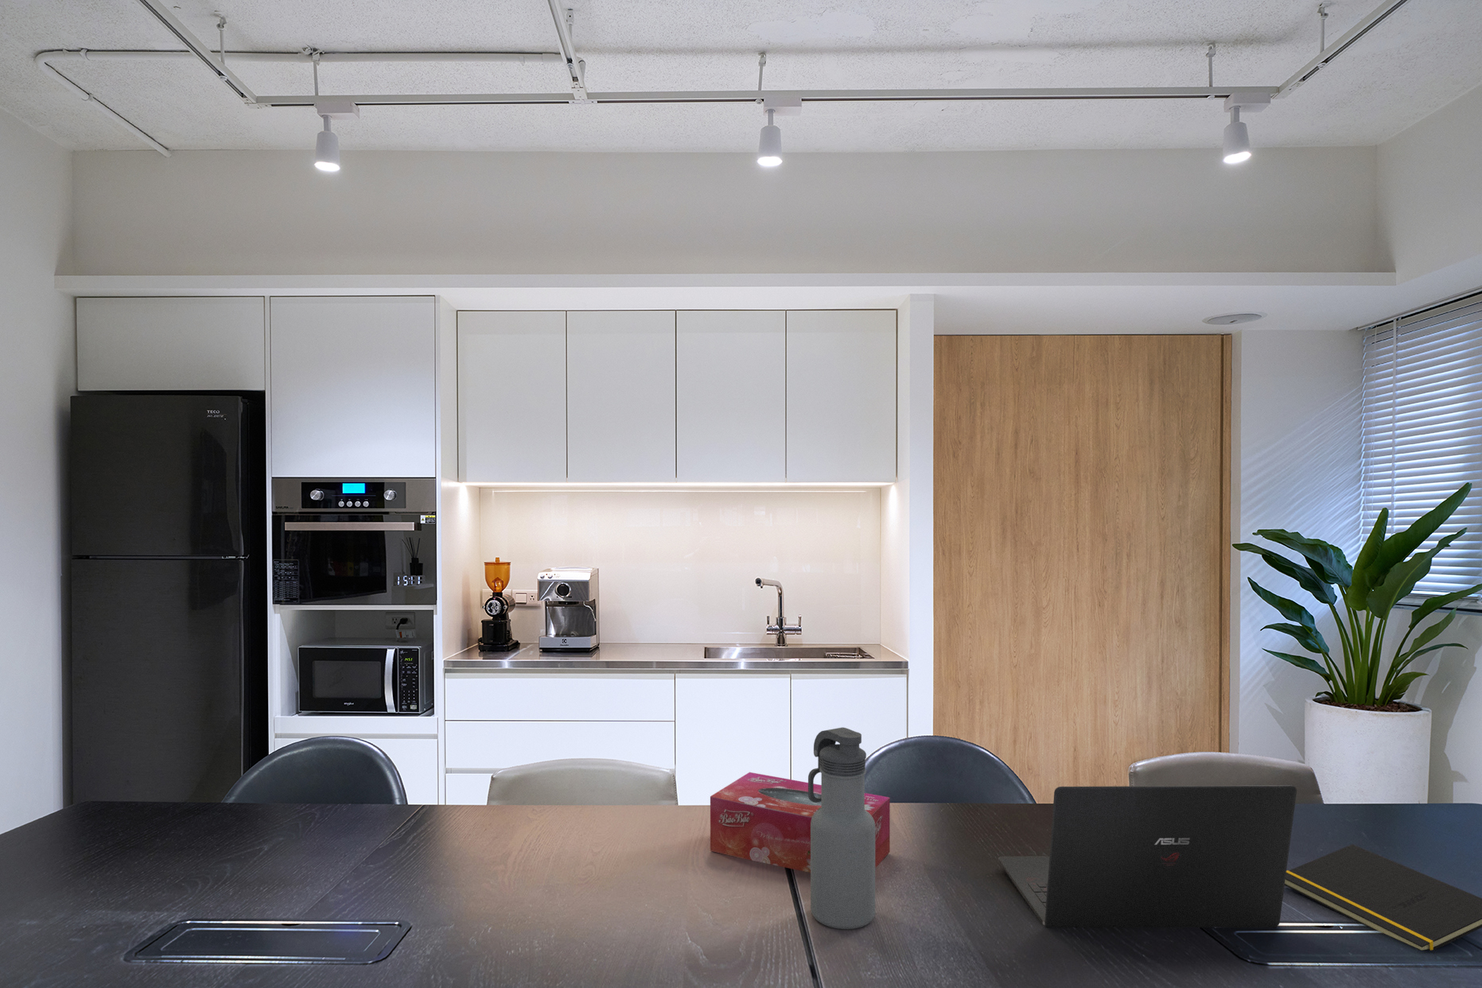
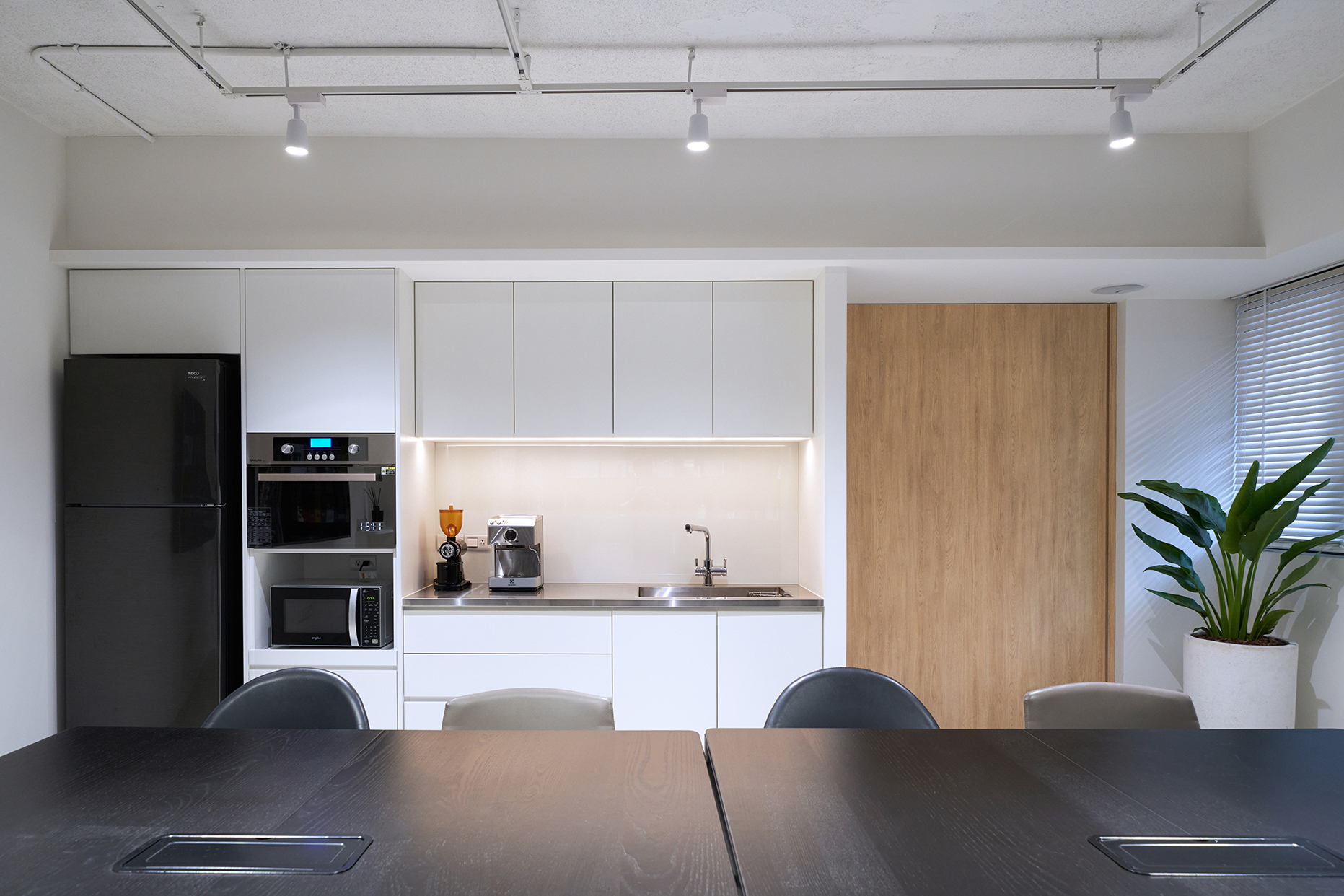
- notepad (1384, 894)
- tissue box (799, 824)
- water bottle (841, 823)
- laptop (1132, 827)
